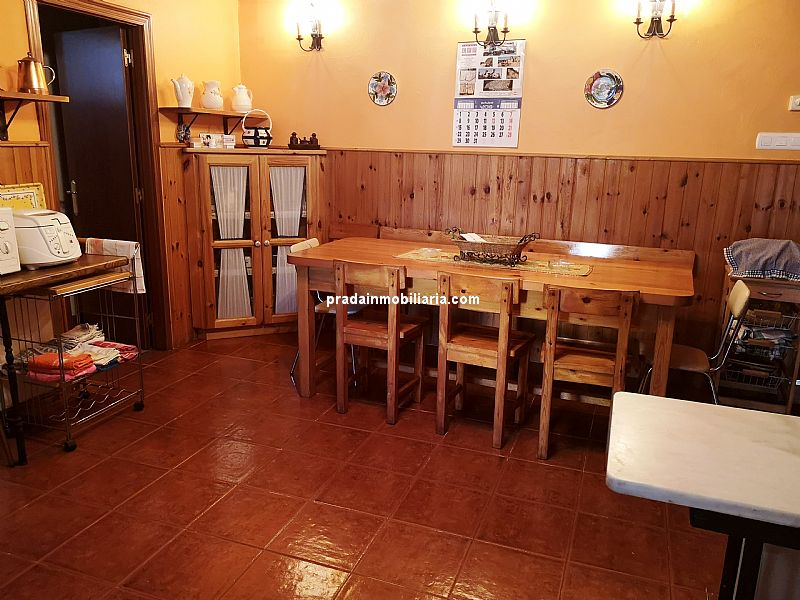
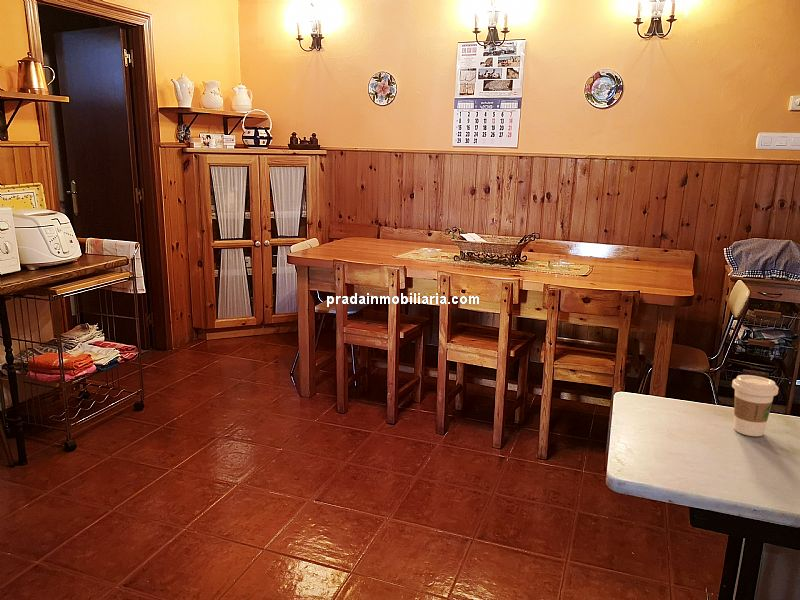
+ coffee cup (752, 405)
